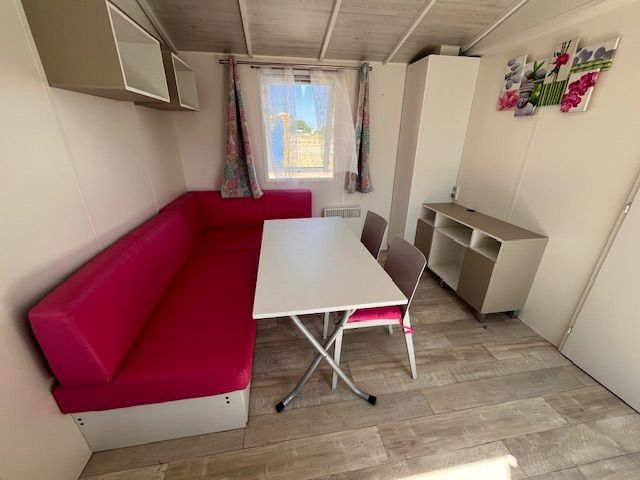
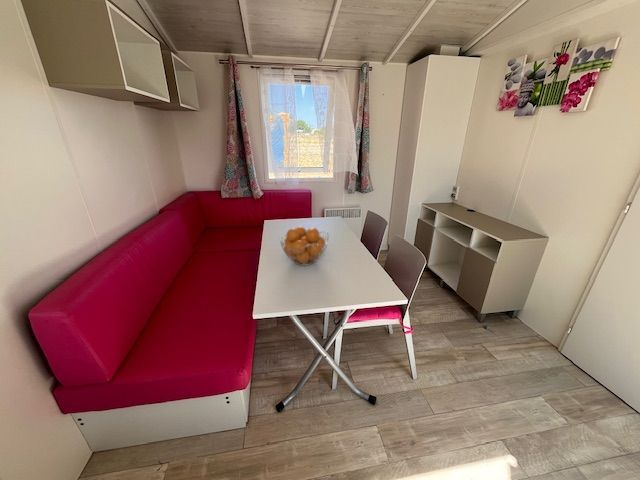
+ fruit basket (304, 245)
